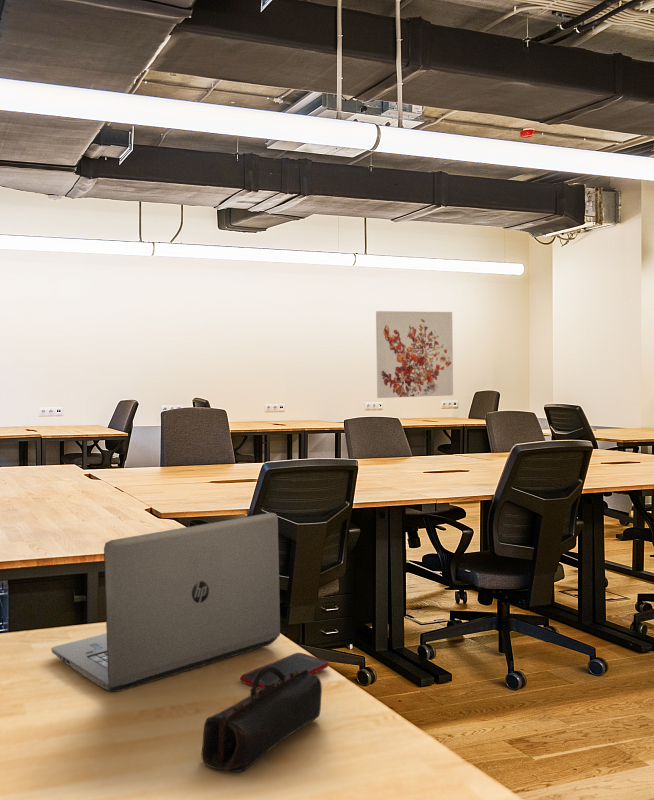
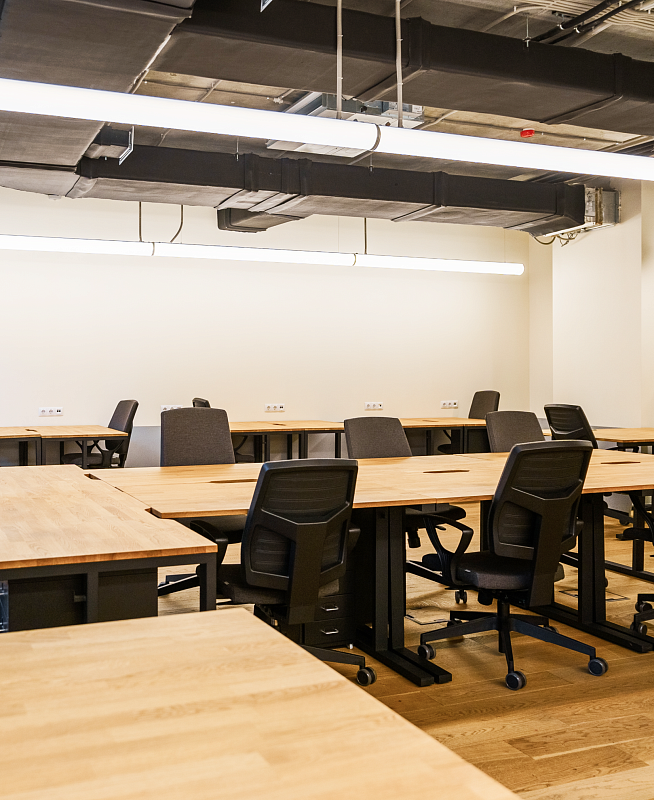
- laptop (165, 584)
- pencil case (265, 703)
- wall art (415, 354)
- cell phone (285, 671)
